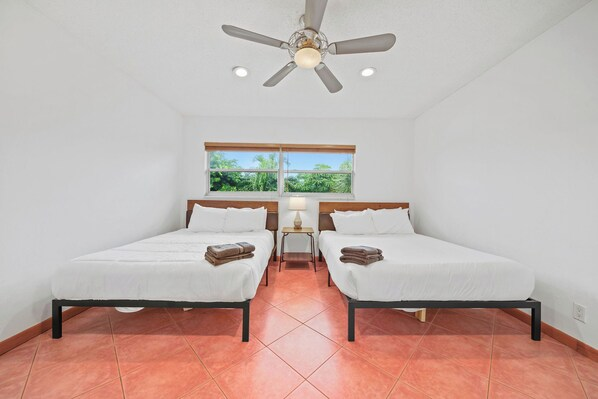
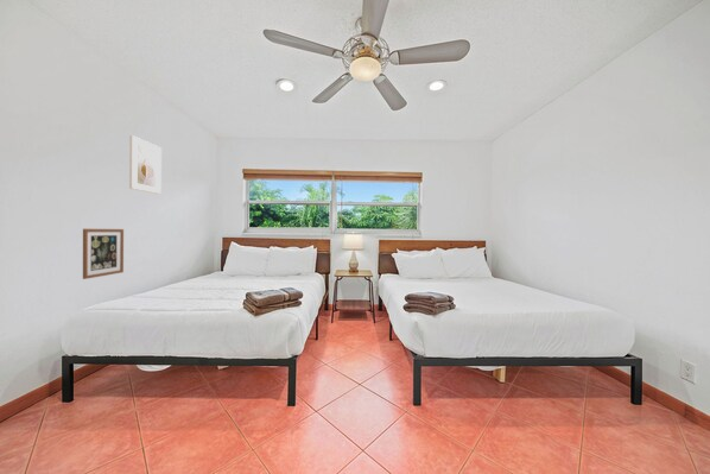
+ wall art (104, 252)
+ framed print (146, 166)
